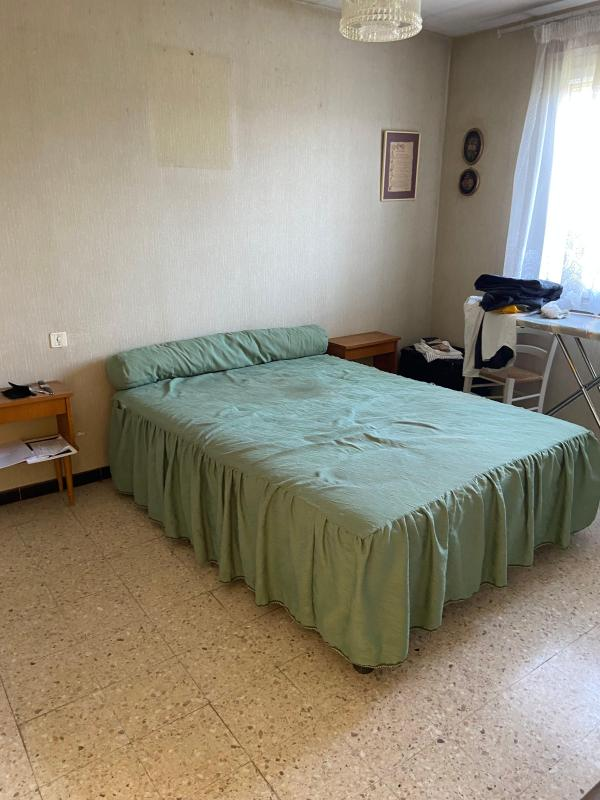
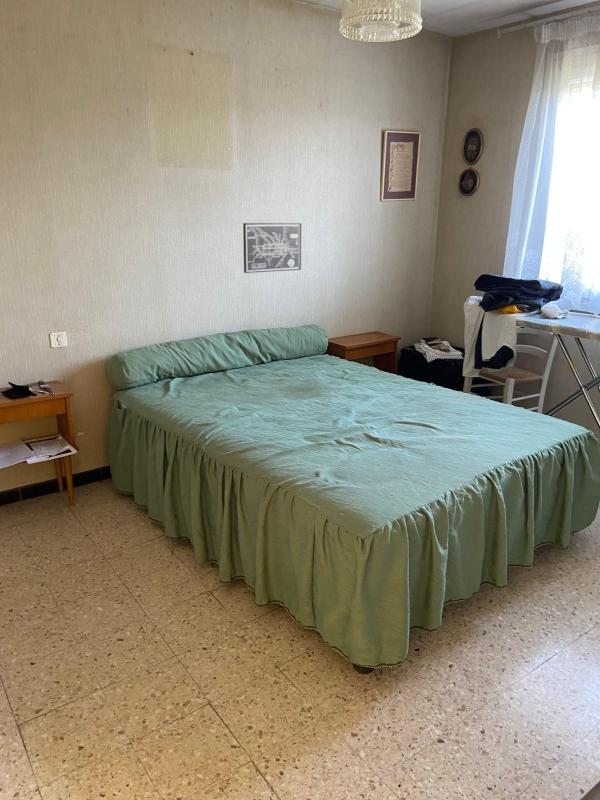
+ wall art (273, 247)
